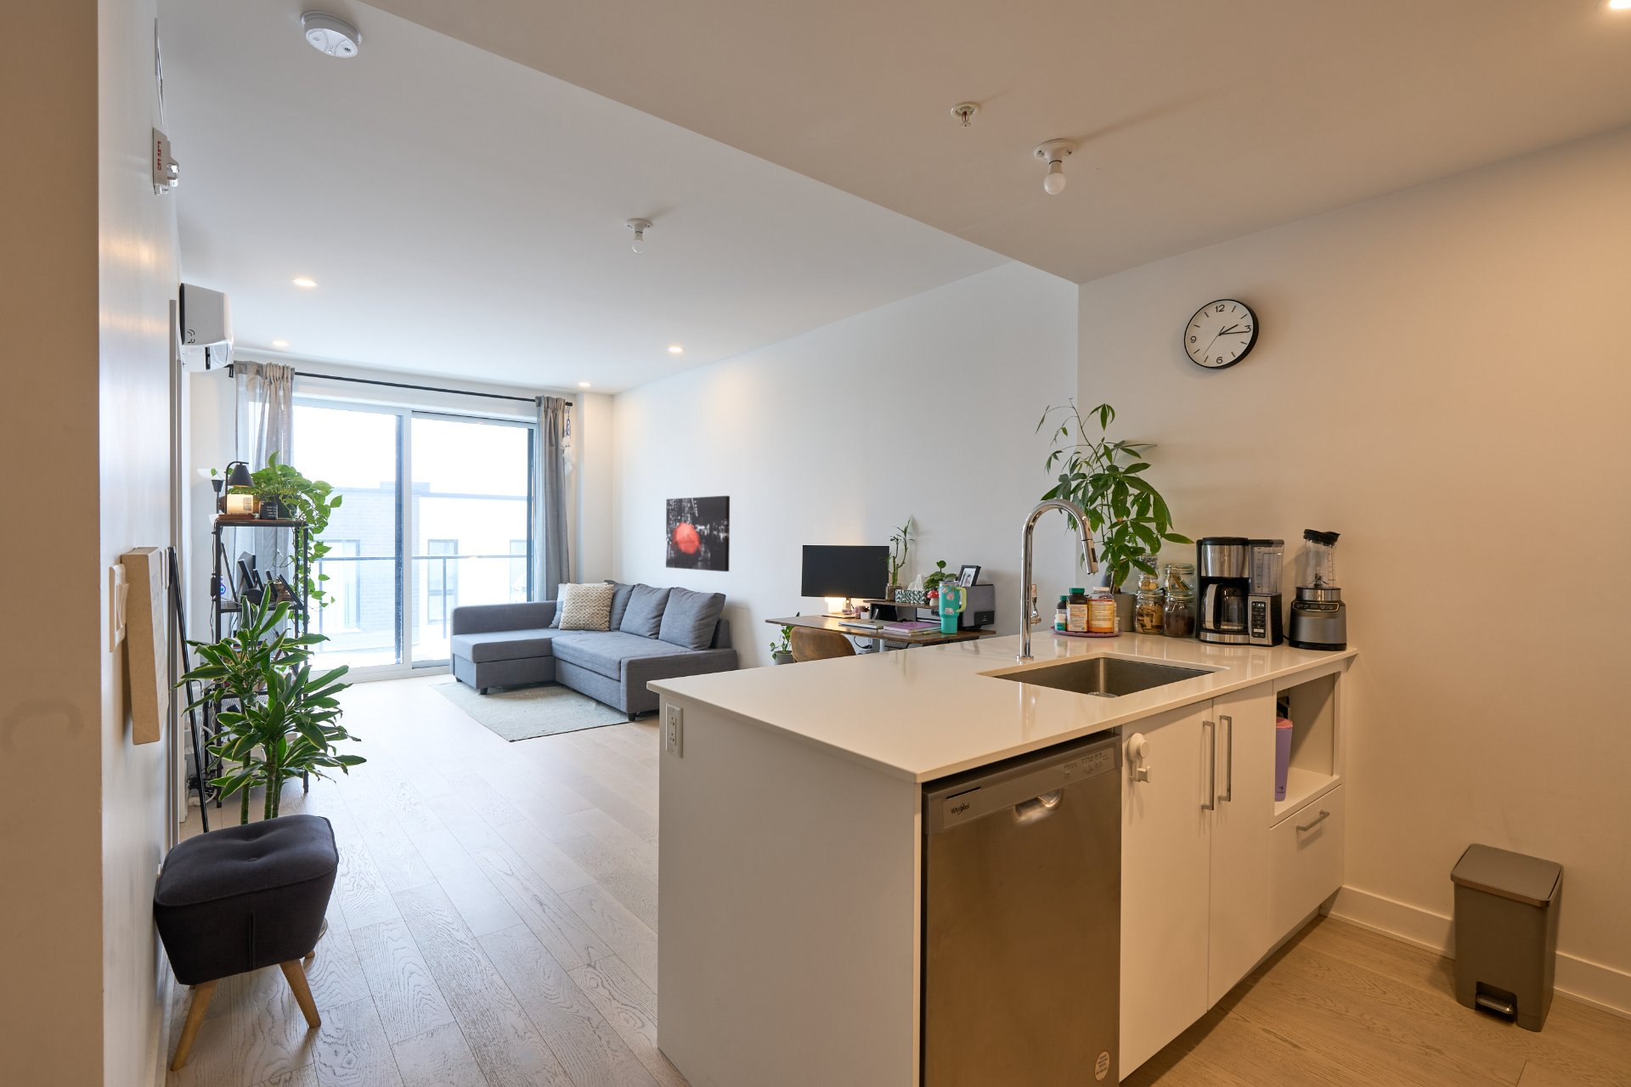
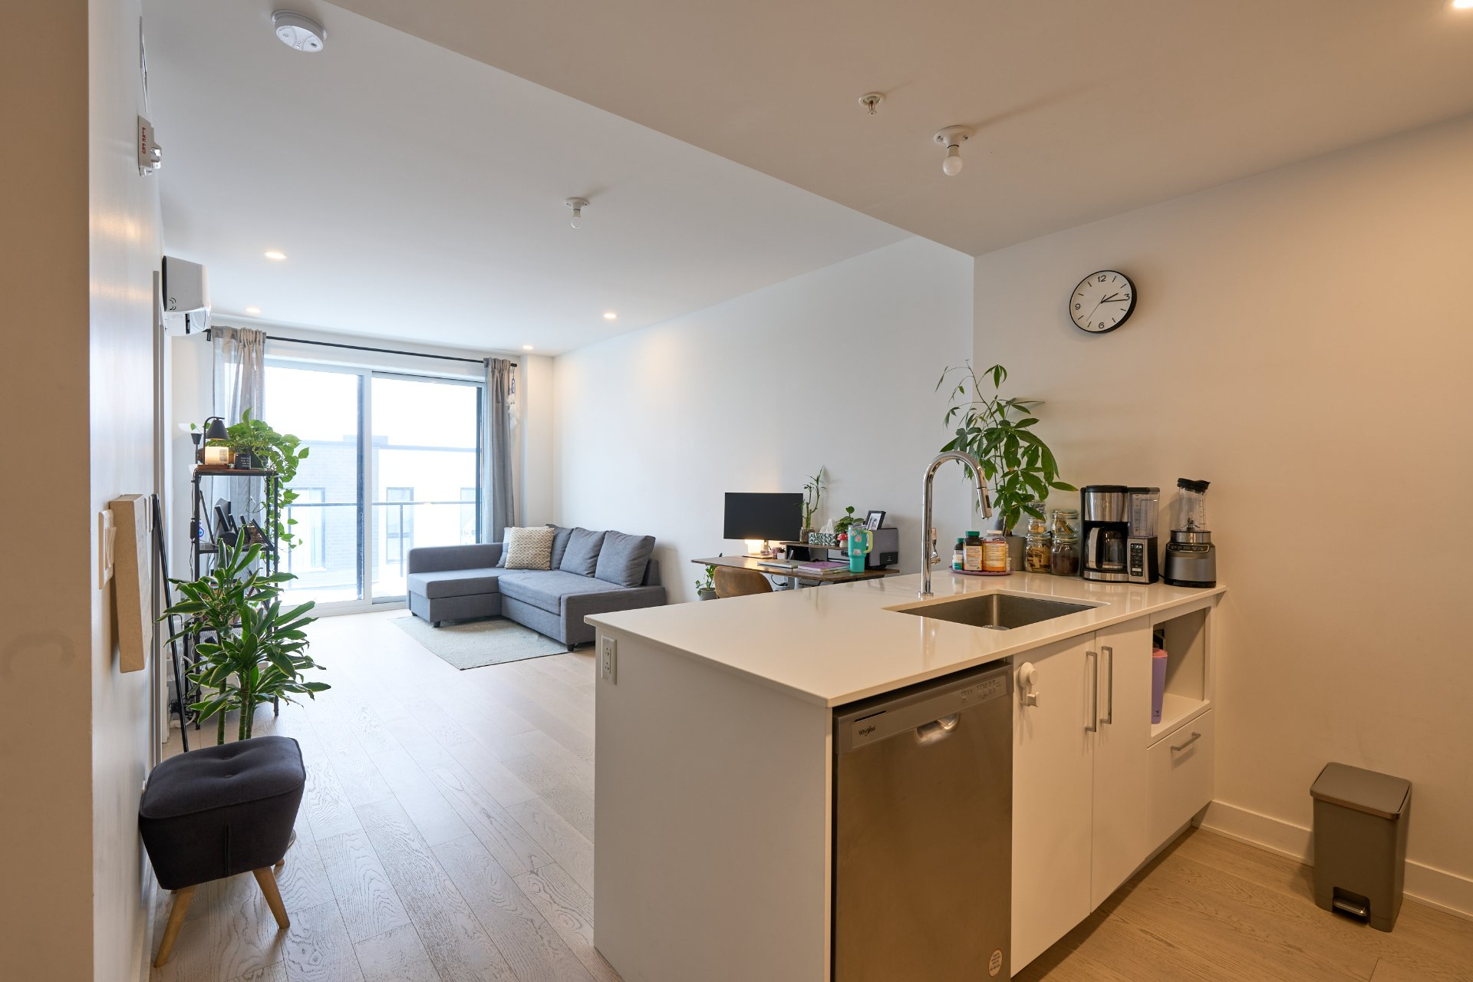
- wall art (695, 534)
